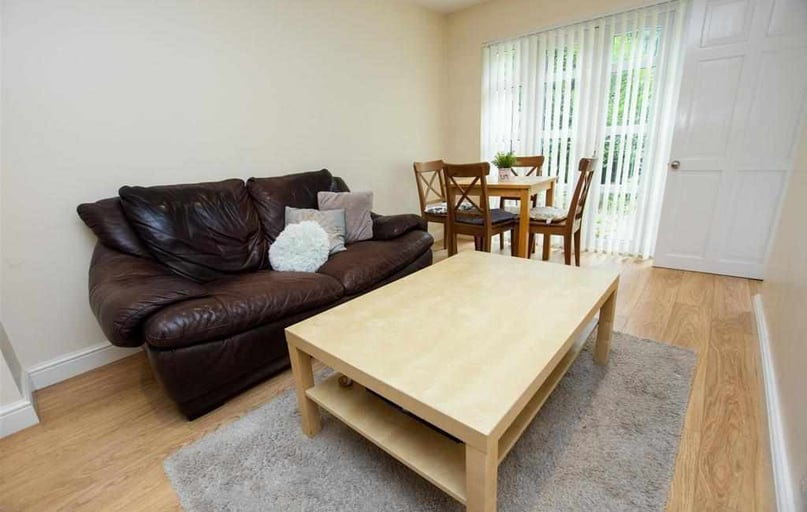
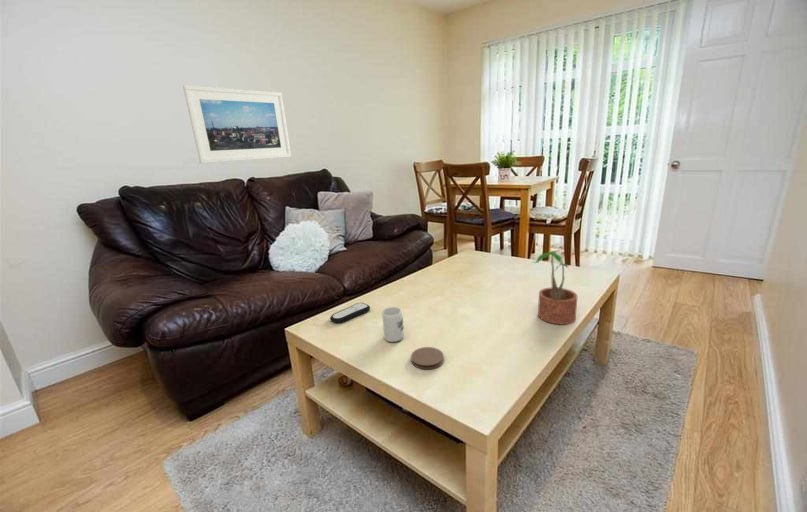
+ cup (393, 324)
+ potted plant (553, 284)
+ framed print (243, 125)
+ coaster (427, 357)
+ remote control (350, 312)
